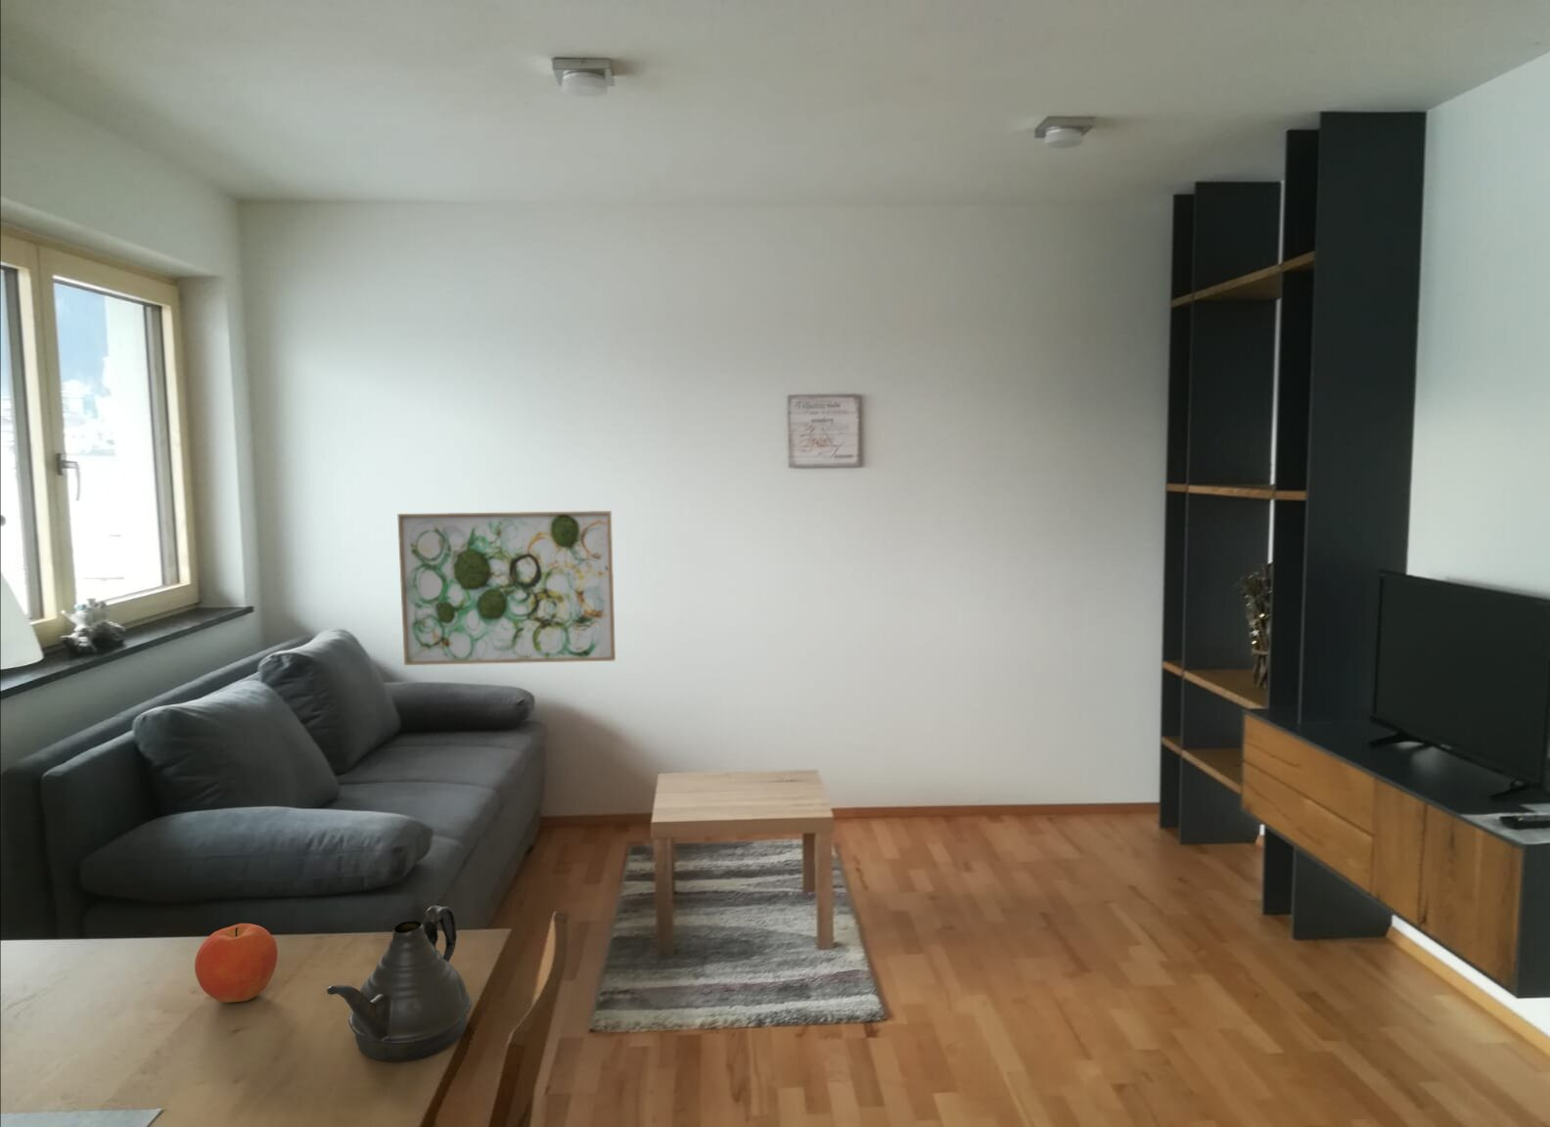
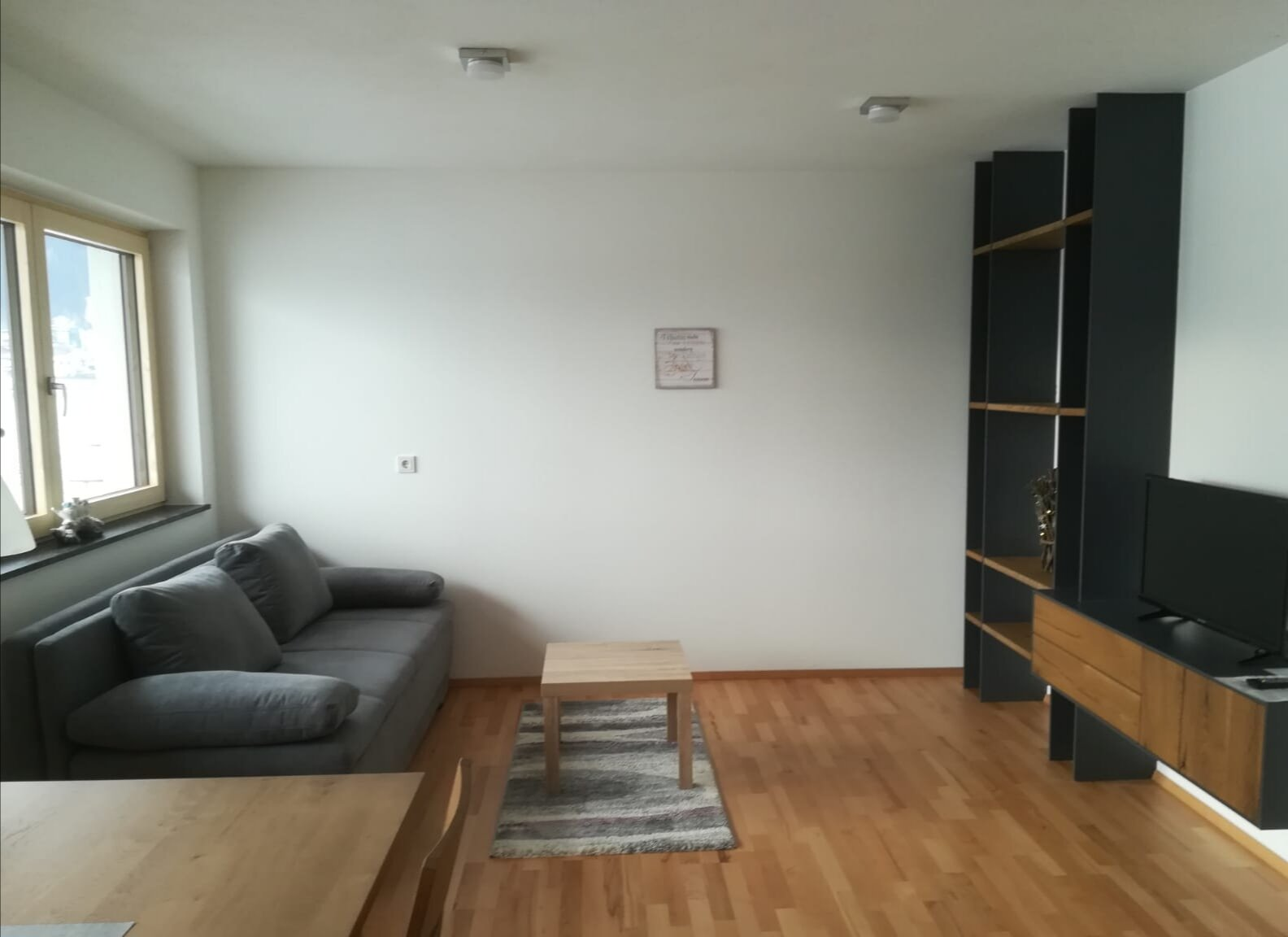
- fruit (237, 962)
- wall art (507, 588)
- teapot (394, 990)
